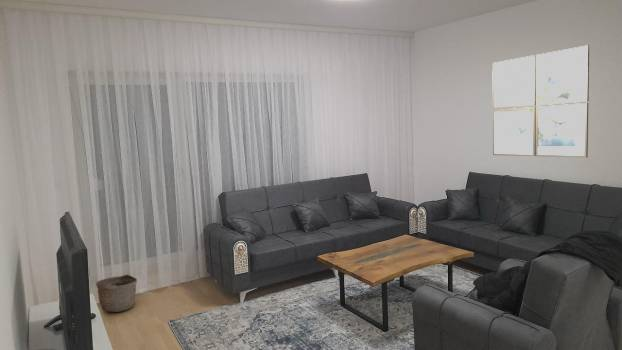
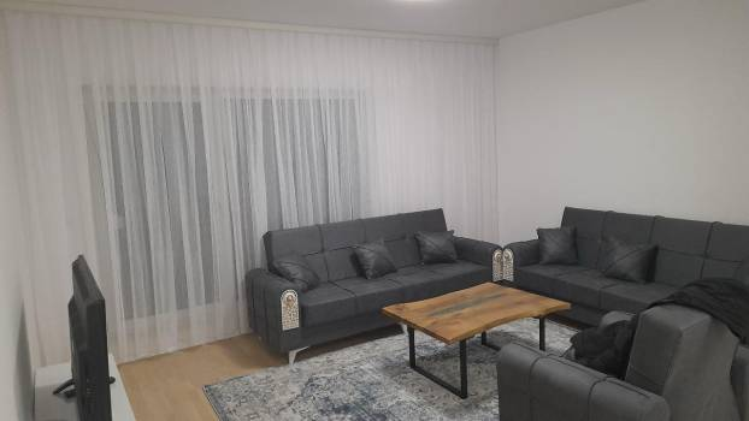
- basket (117, 292)
- wall art (535, 105)
